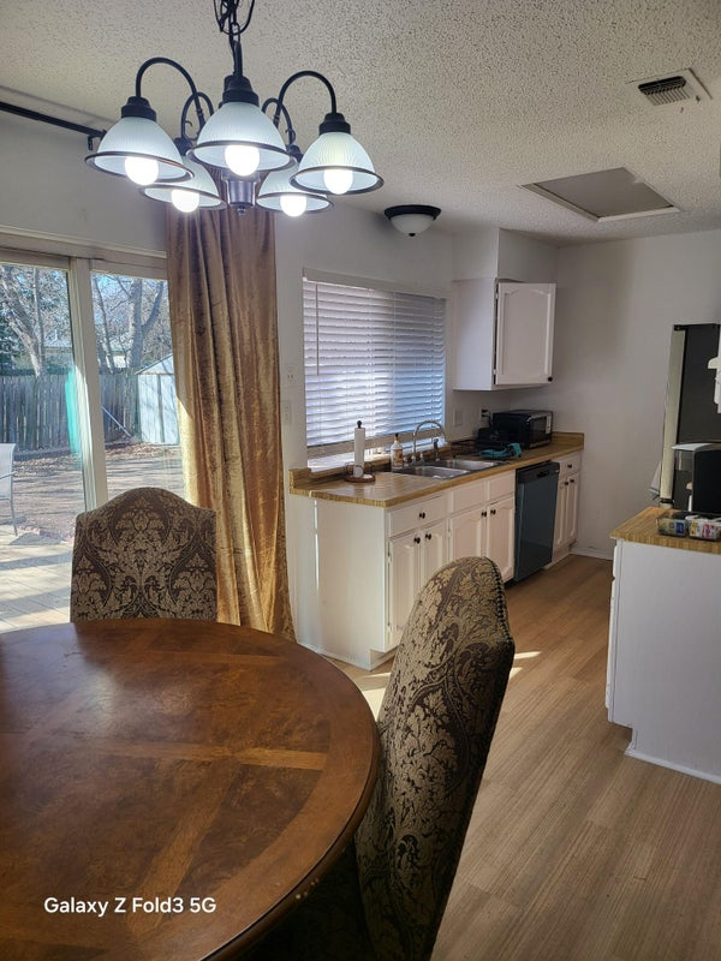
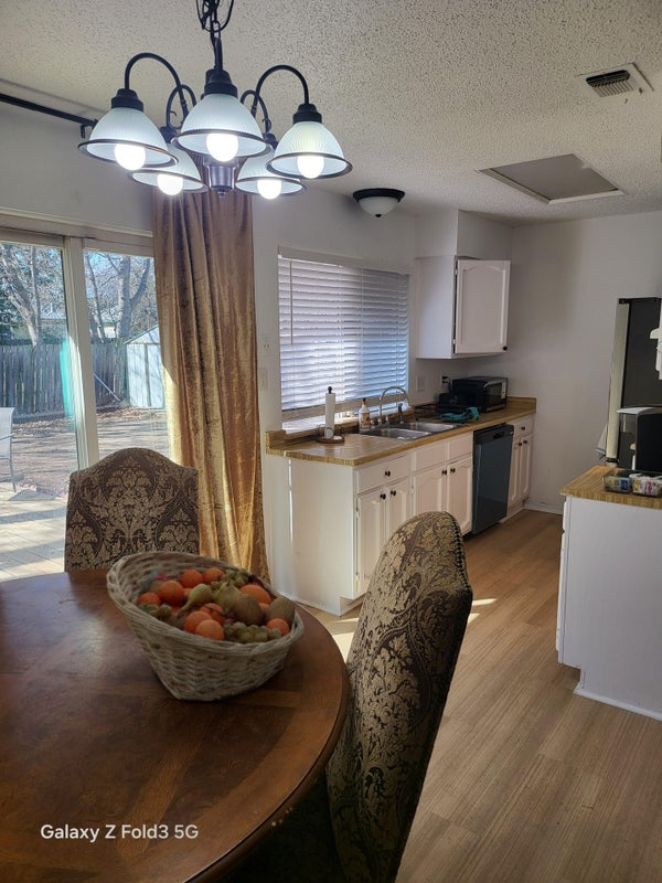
+ fruit basket (206, 611)
